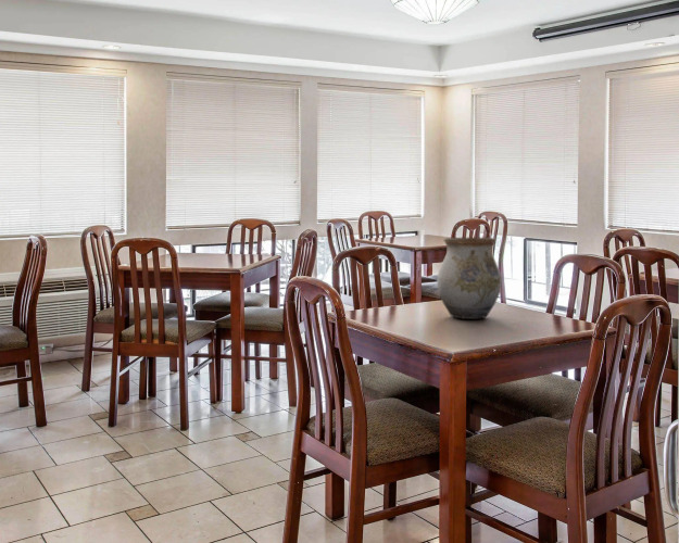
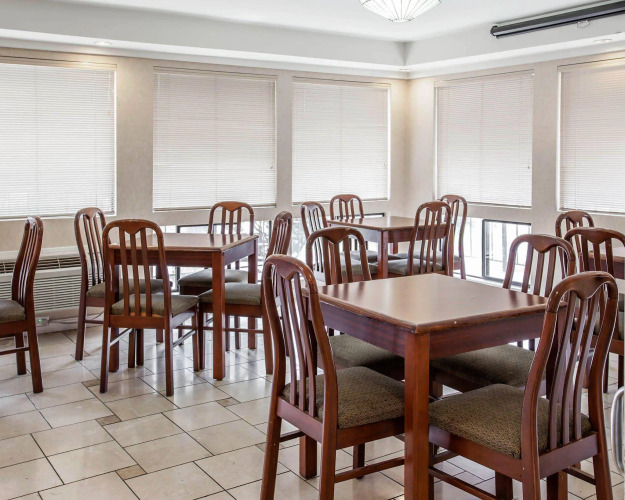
- vase (468, 277)
